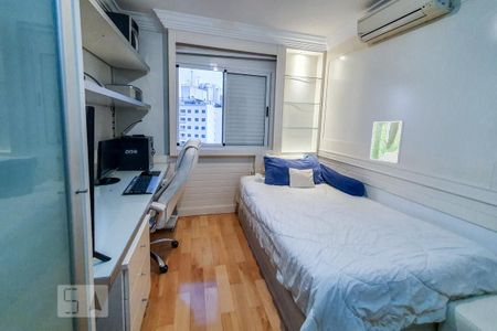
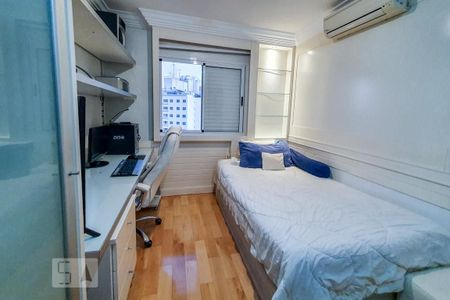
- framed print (385, 141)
